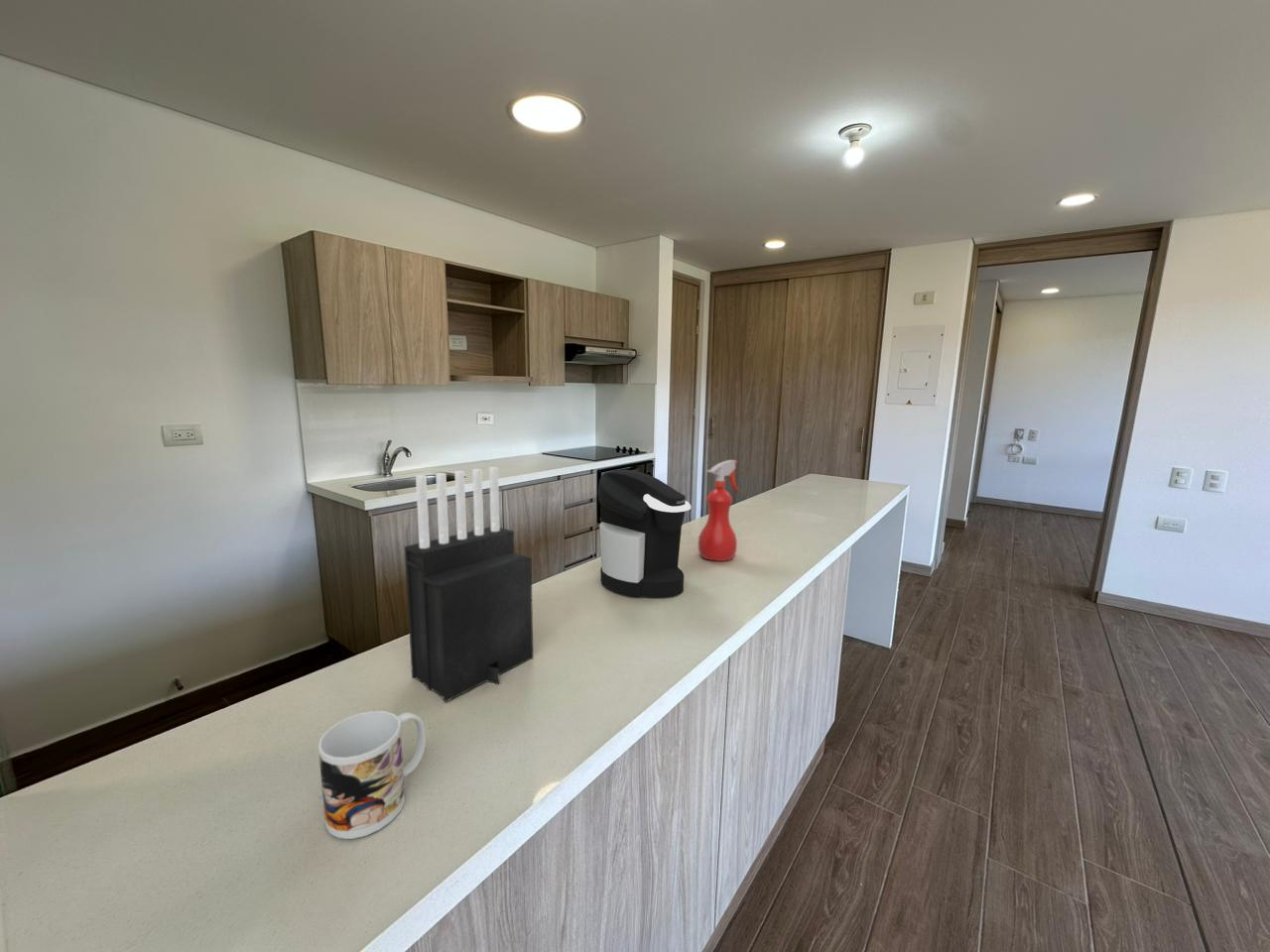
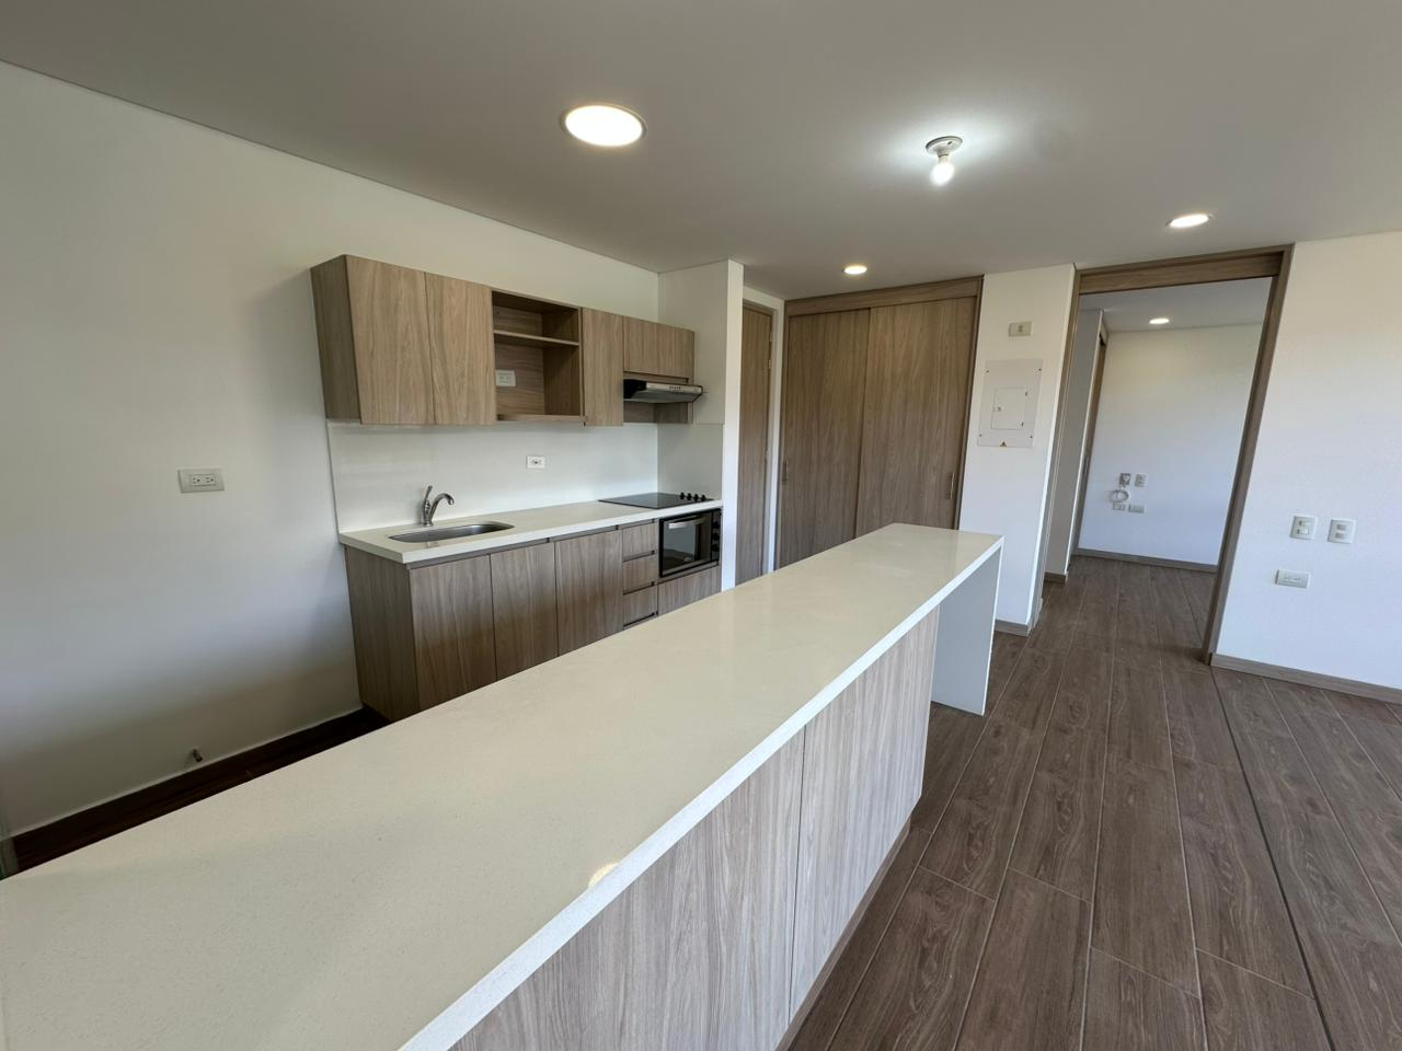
- coffee maker (645, 530)
- spray bottle (721, 509)
- knife block (475, 575)
- mug (379, 762)
